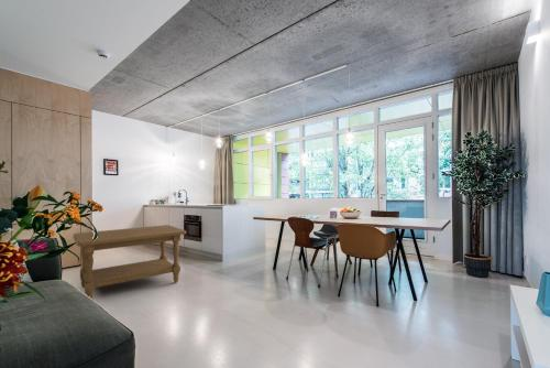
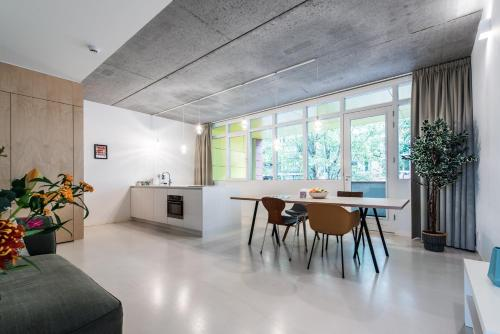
- coffee table (131, 263)
